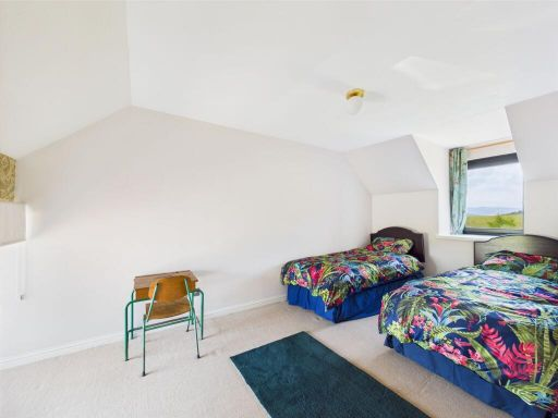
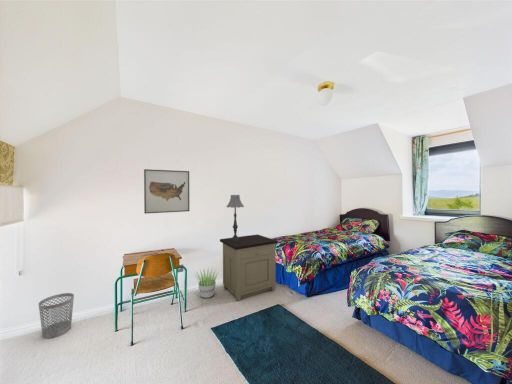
+ potted plant (207, 283)
+ wall art (167, 191)
+ wastebasket (57, 315)
+ nightstand (248, 264)
+ table lamp (235, 217)
